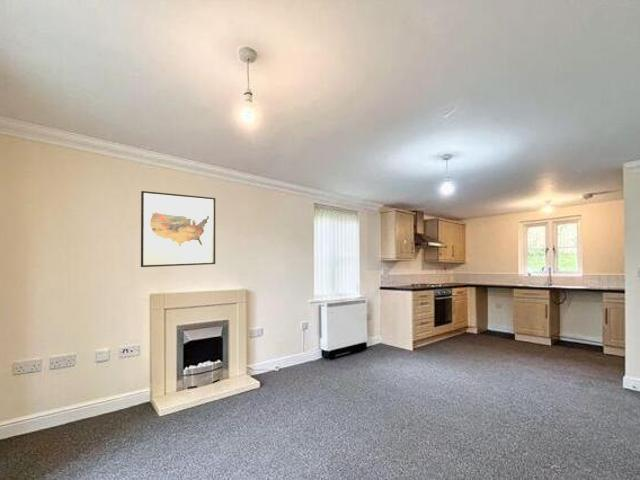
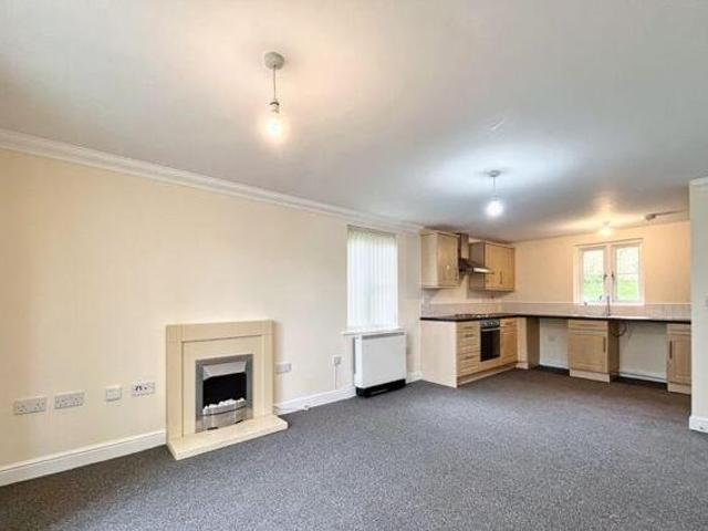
- wall art (180, 230)
